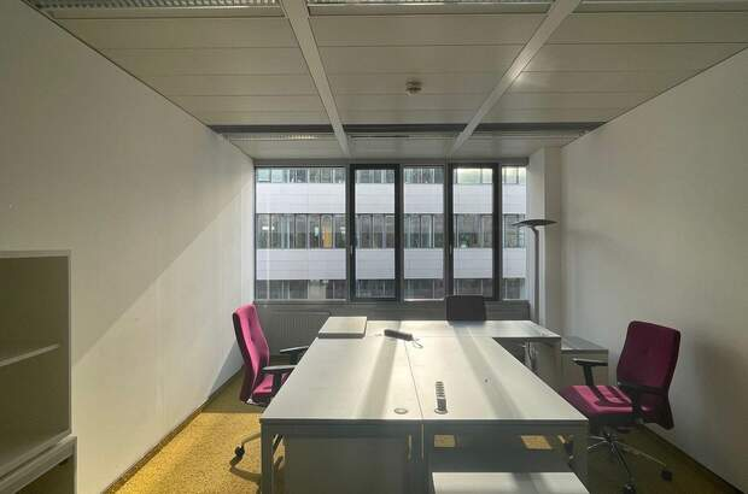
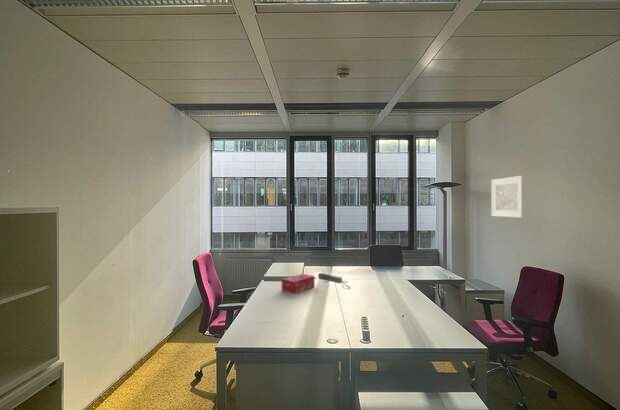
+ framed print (506, 197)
+ tissue box (298, 282)
